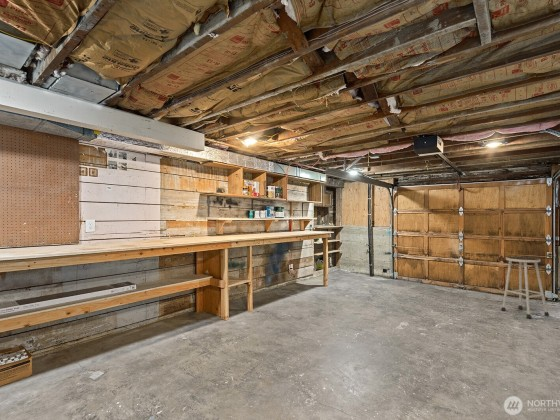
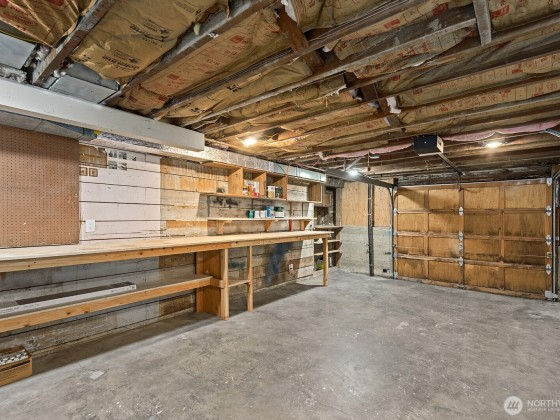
- stool (525, 285)
